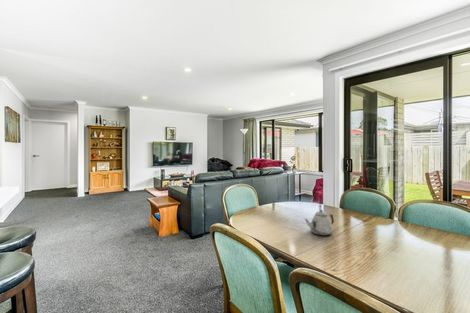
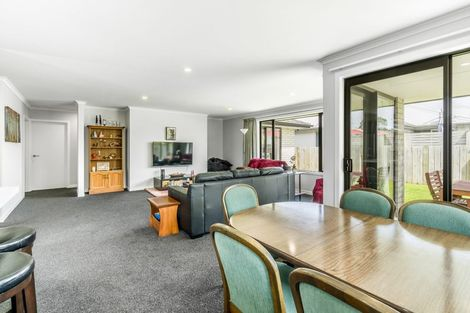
- teapot (319, 221)
